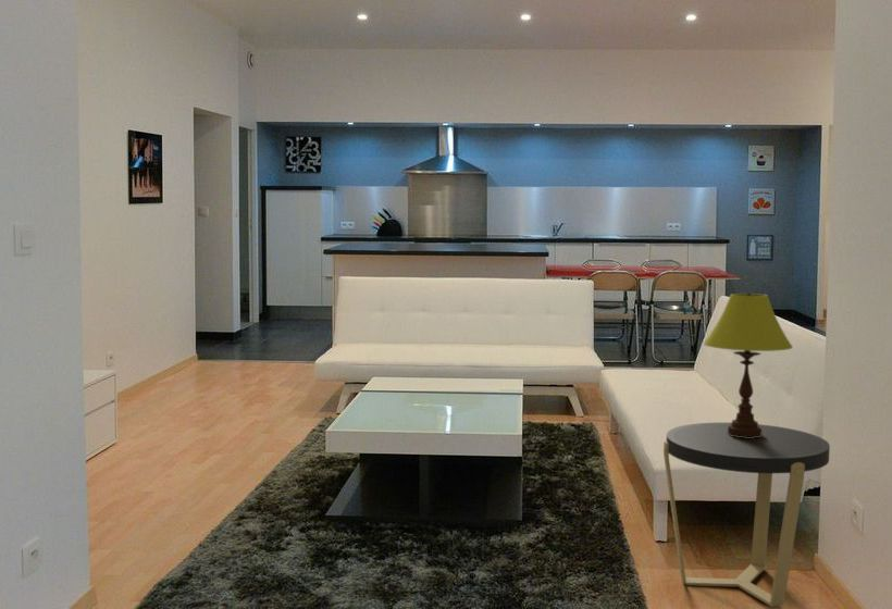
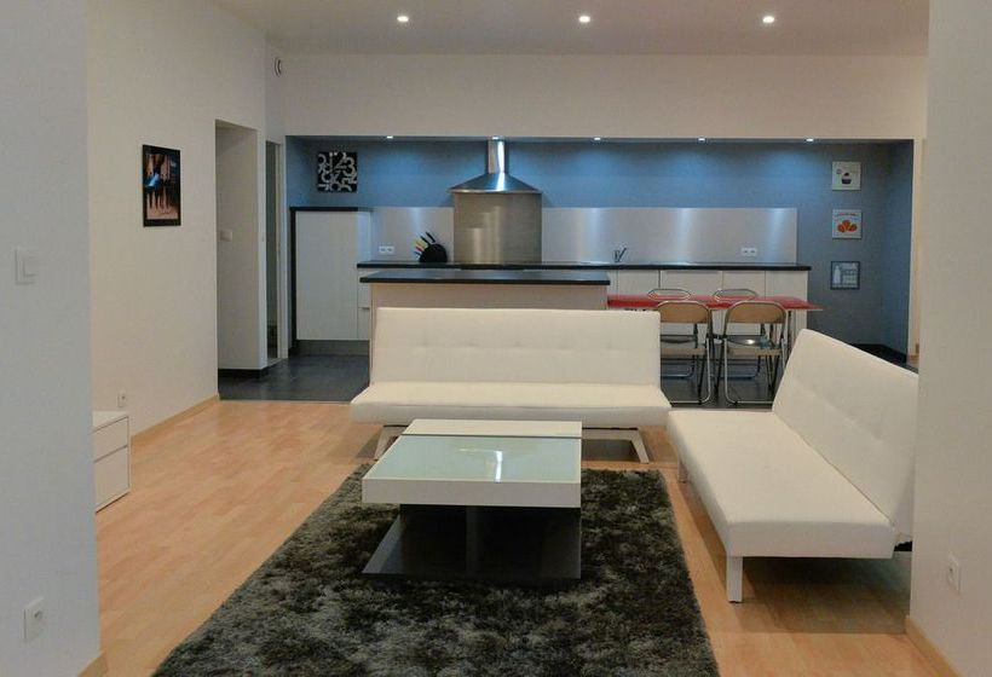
- side table (755, 511)
- table lamp (746, 363)
